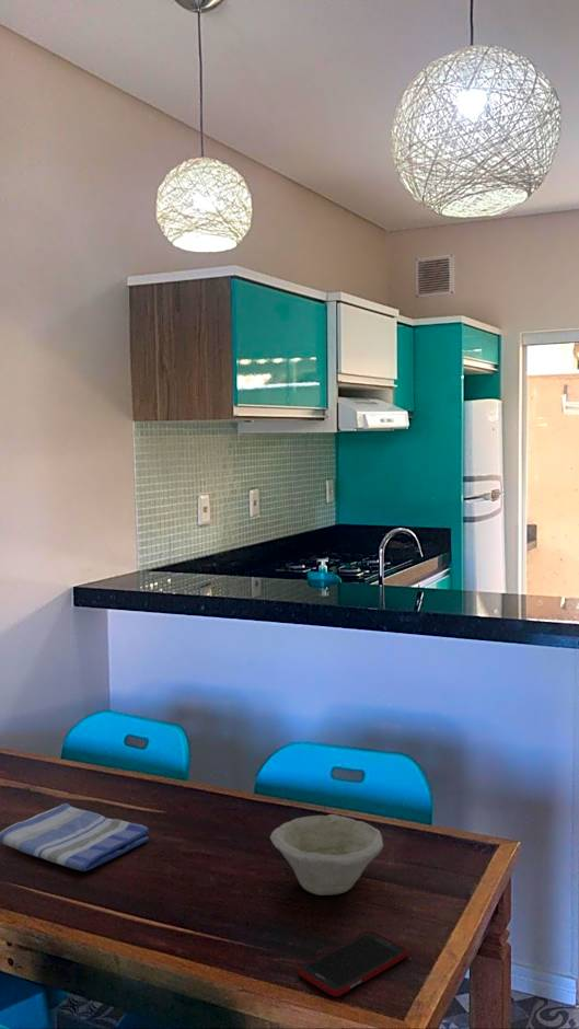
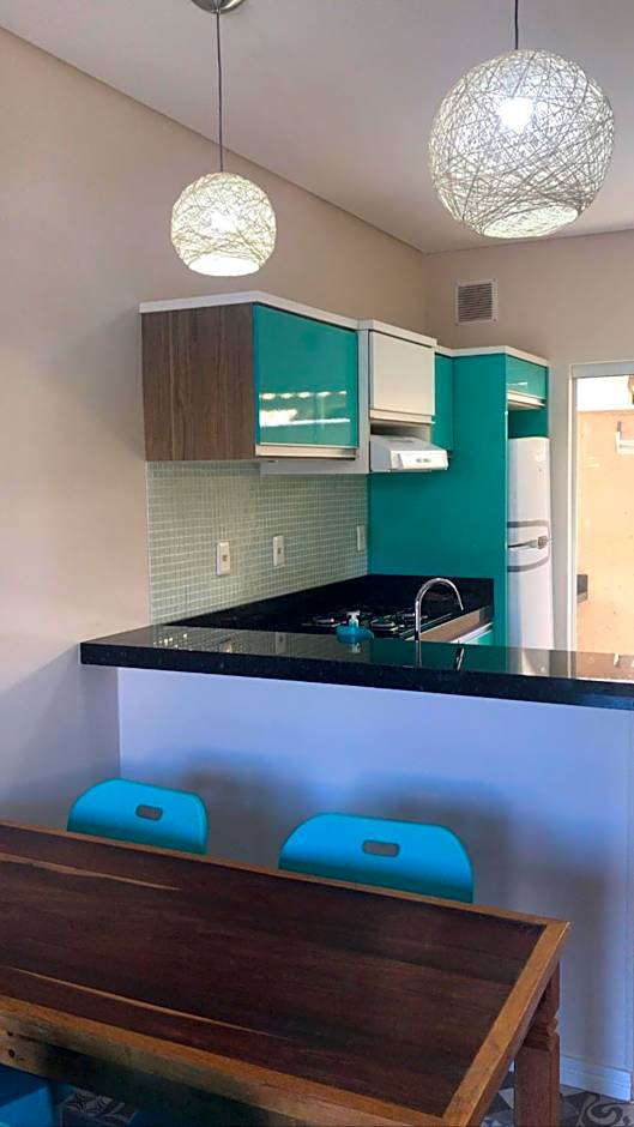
- bowl (328, 857)
- dish towel (73, 834)
- cell phone (354, 961)
